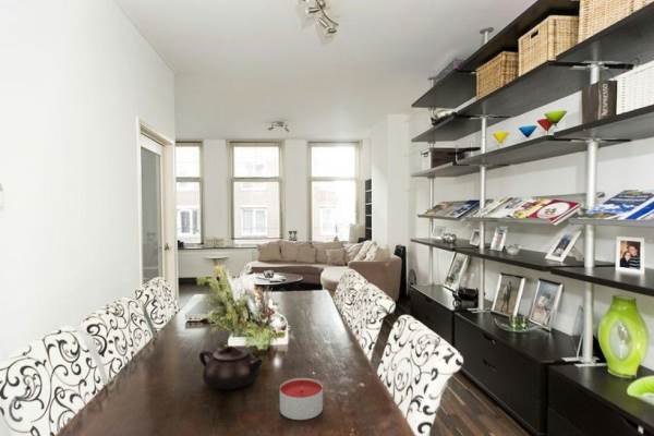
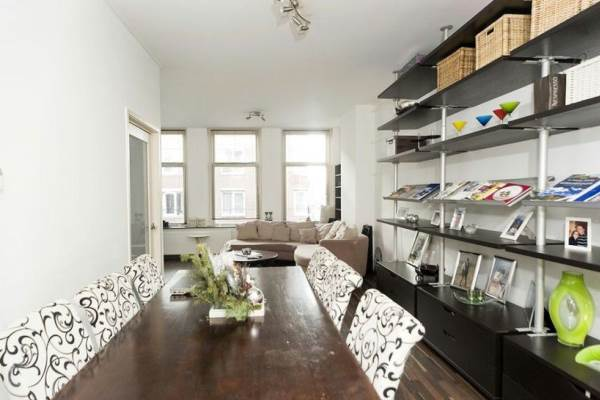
- teapot (231, 363)
- candle (301, 397)
